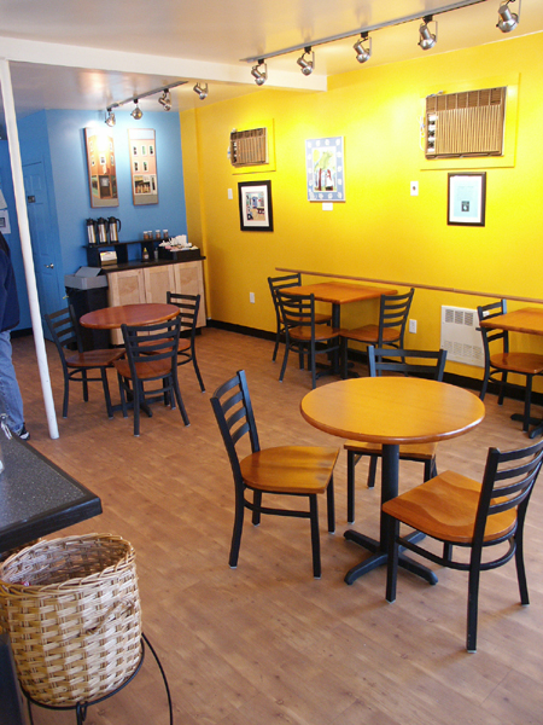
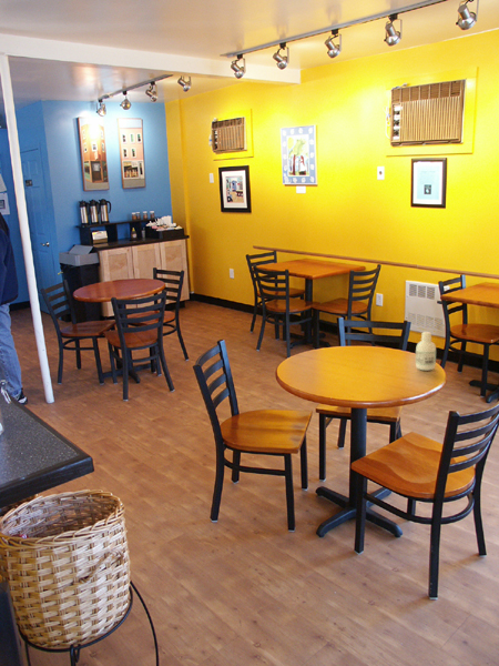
+ bottle (426, 350)
